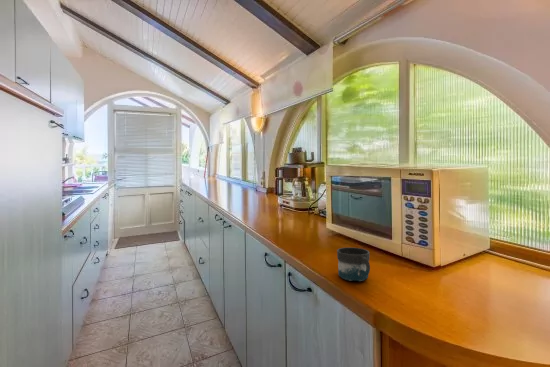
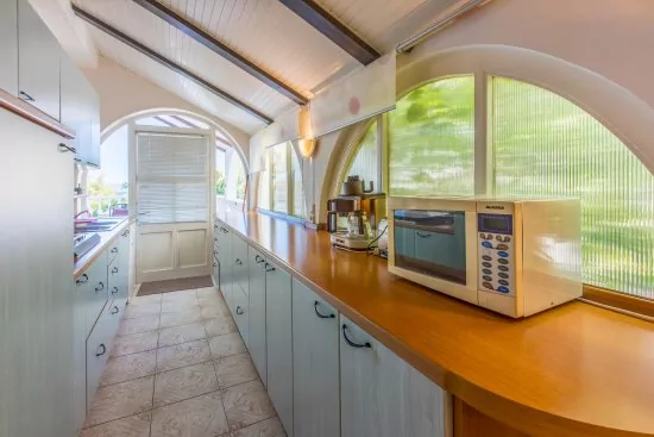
- mug (356, 264)
